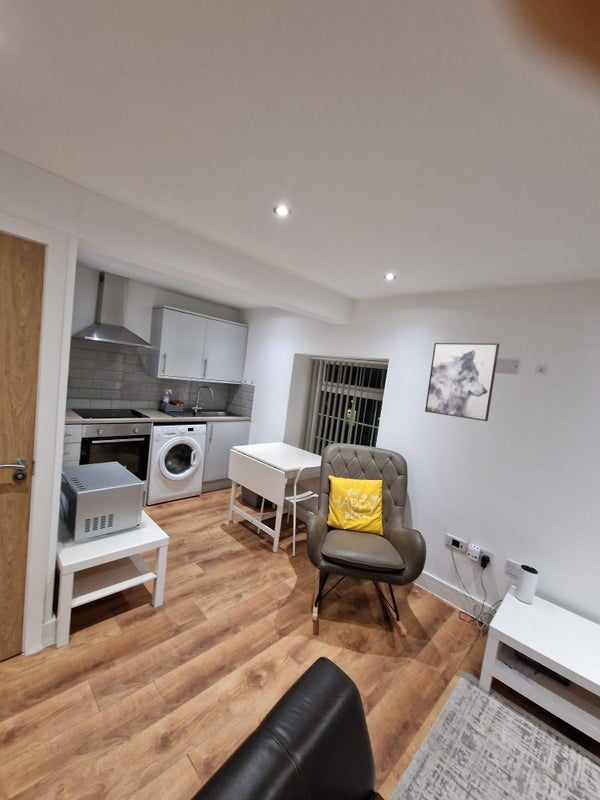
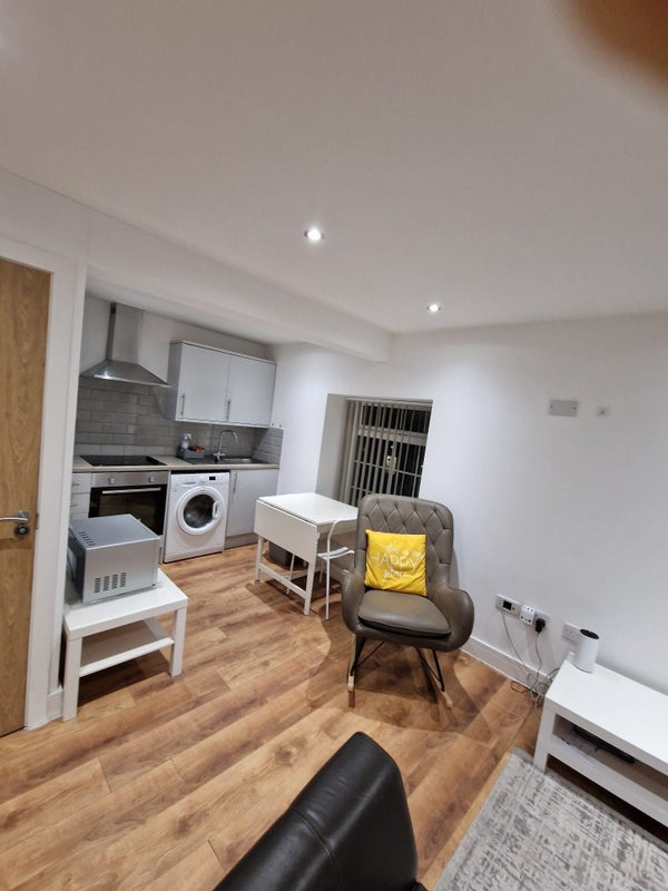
- wall art (459, 380)
